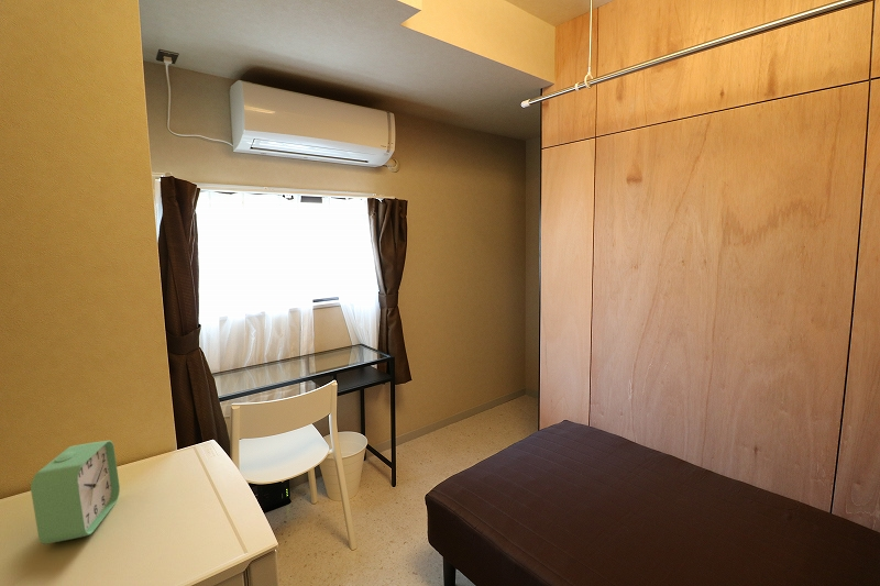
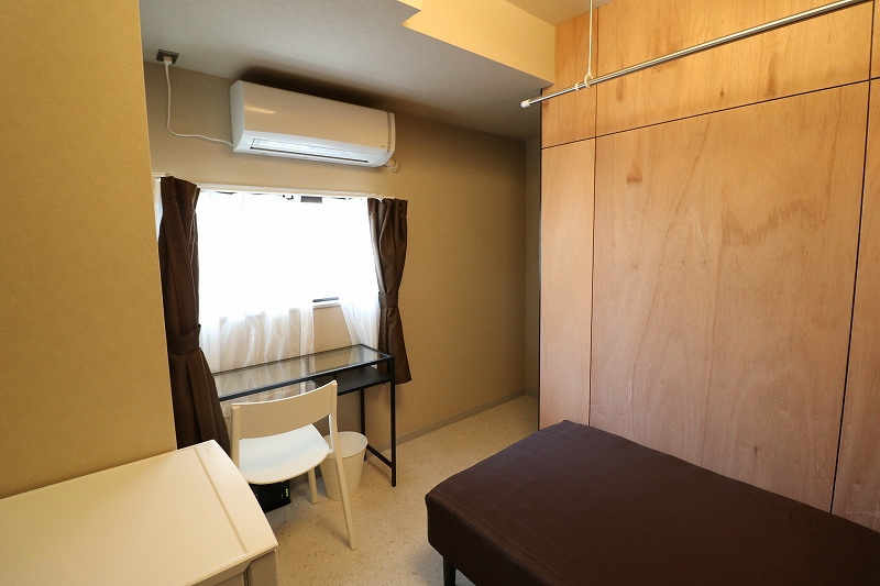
- alarm clock (79, 487)
